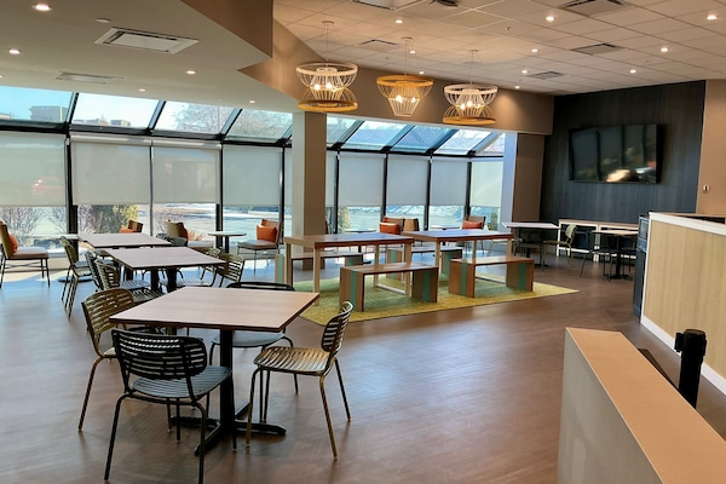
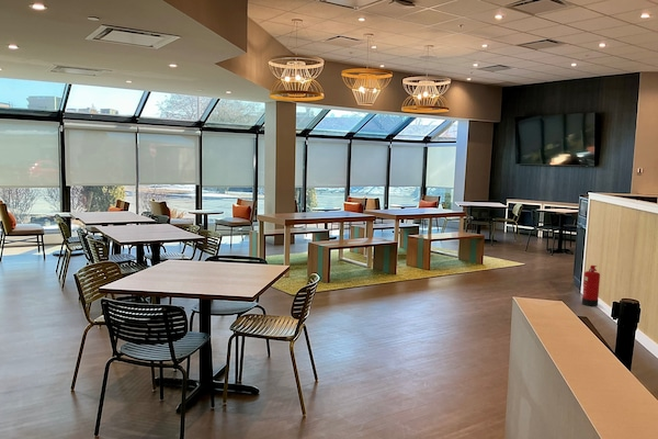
+ fire extinguisher (590, 284)
